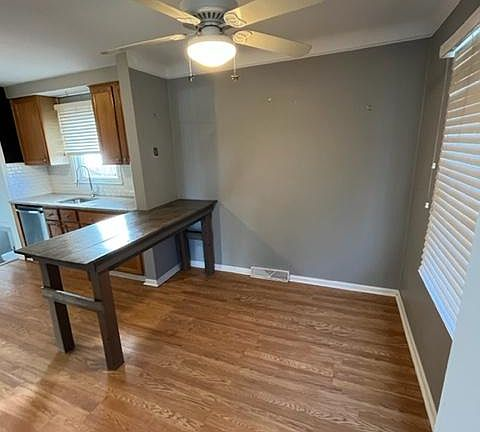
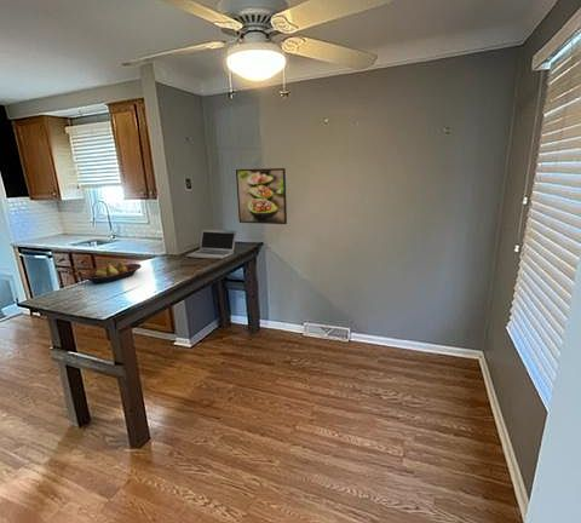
+ fruit bowl (113, 271)
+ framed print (260, 196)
+ laptop (211, 243)
